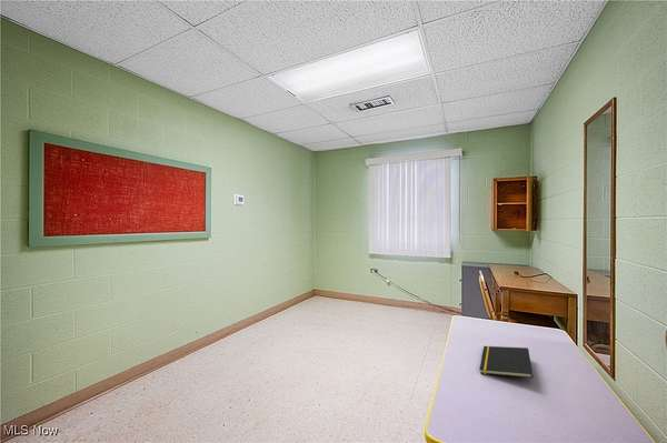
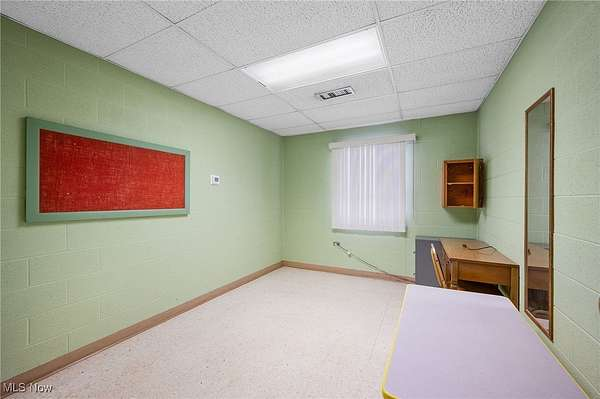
- notepad (505, 360)
